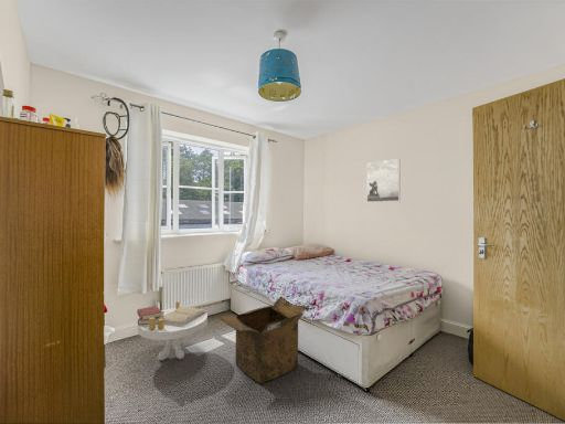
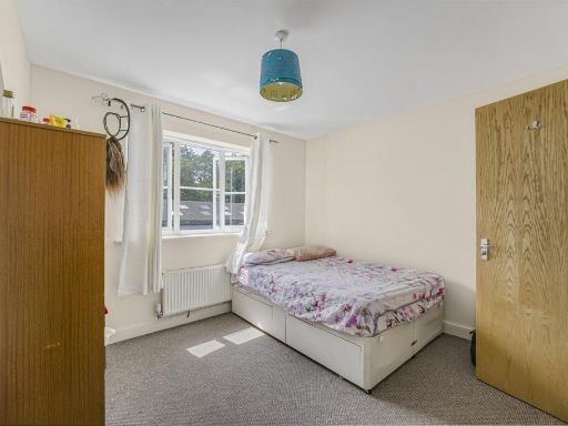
- side table (172, 330)
- cardboard box (268, 337)
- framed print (382, 181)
